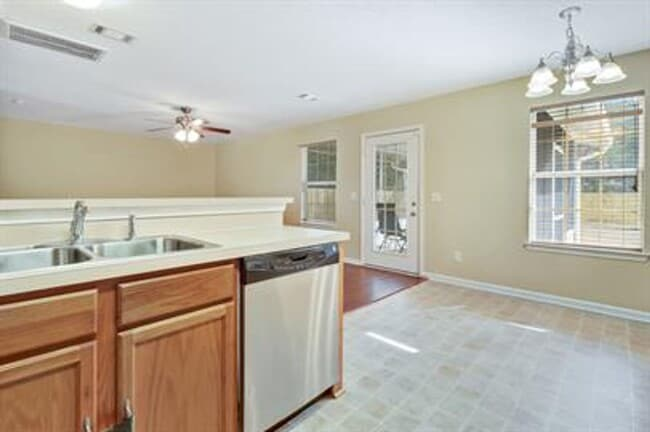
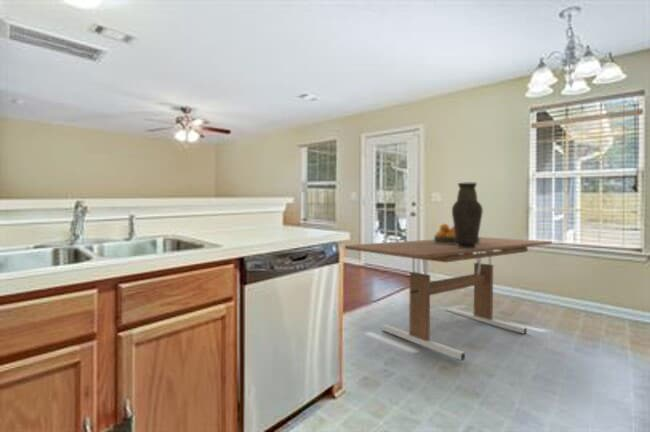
+ dining table (454, 287)
+ vase (467, 215)
+ fruit bowl (454, 233)
